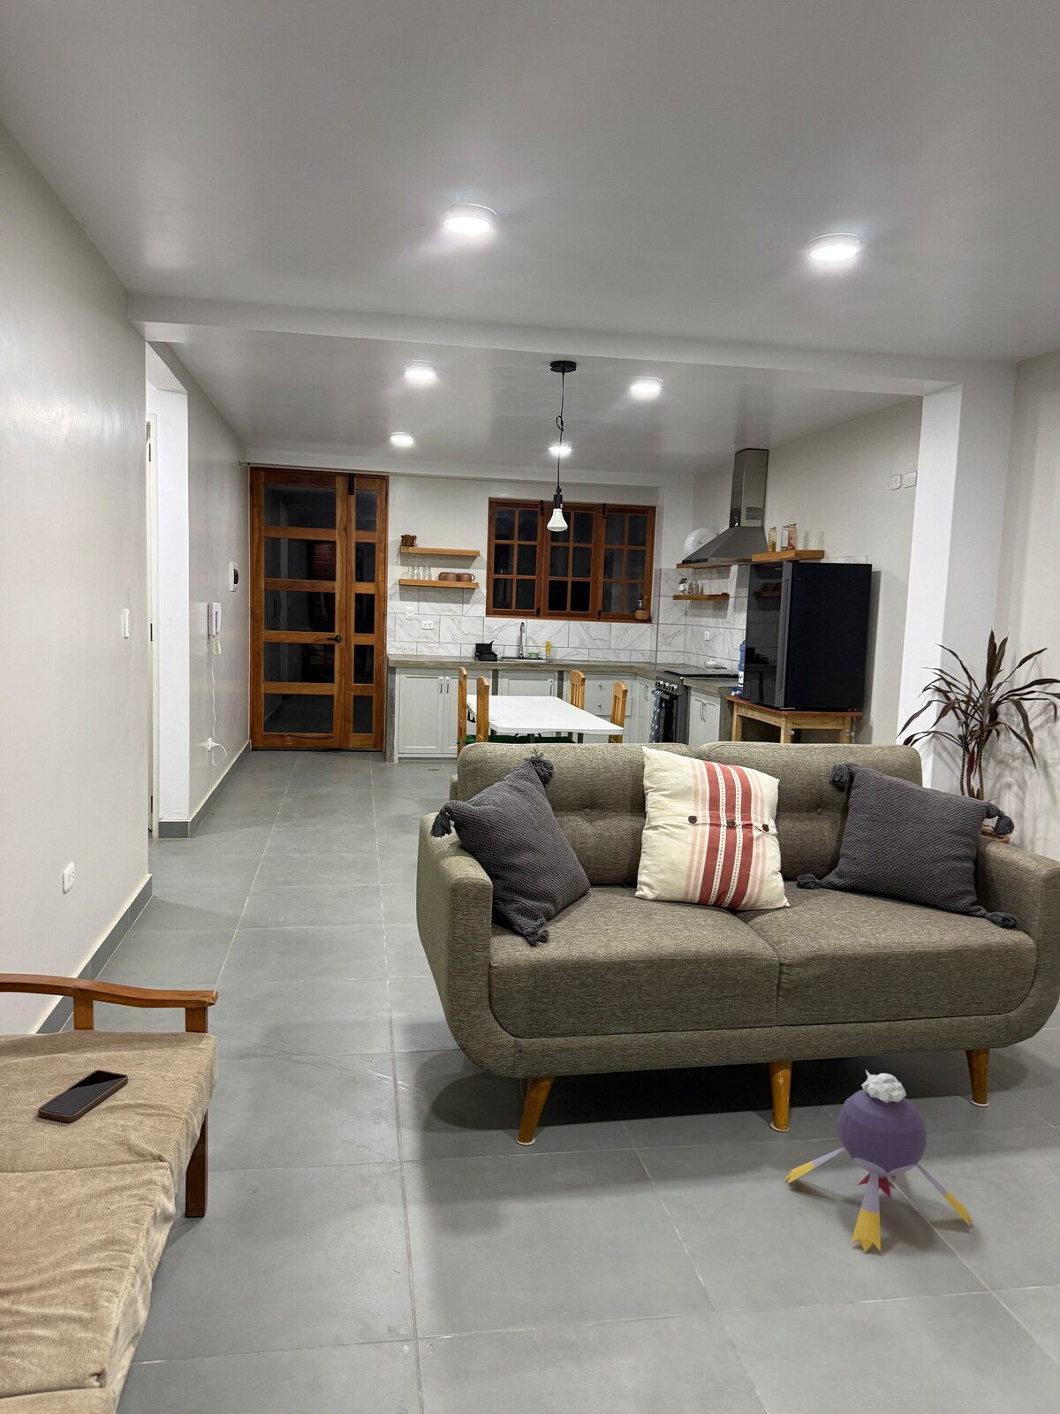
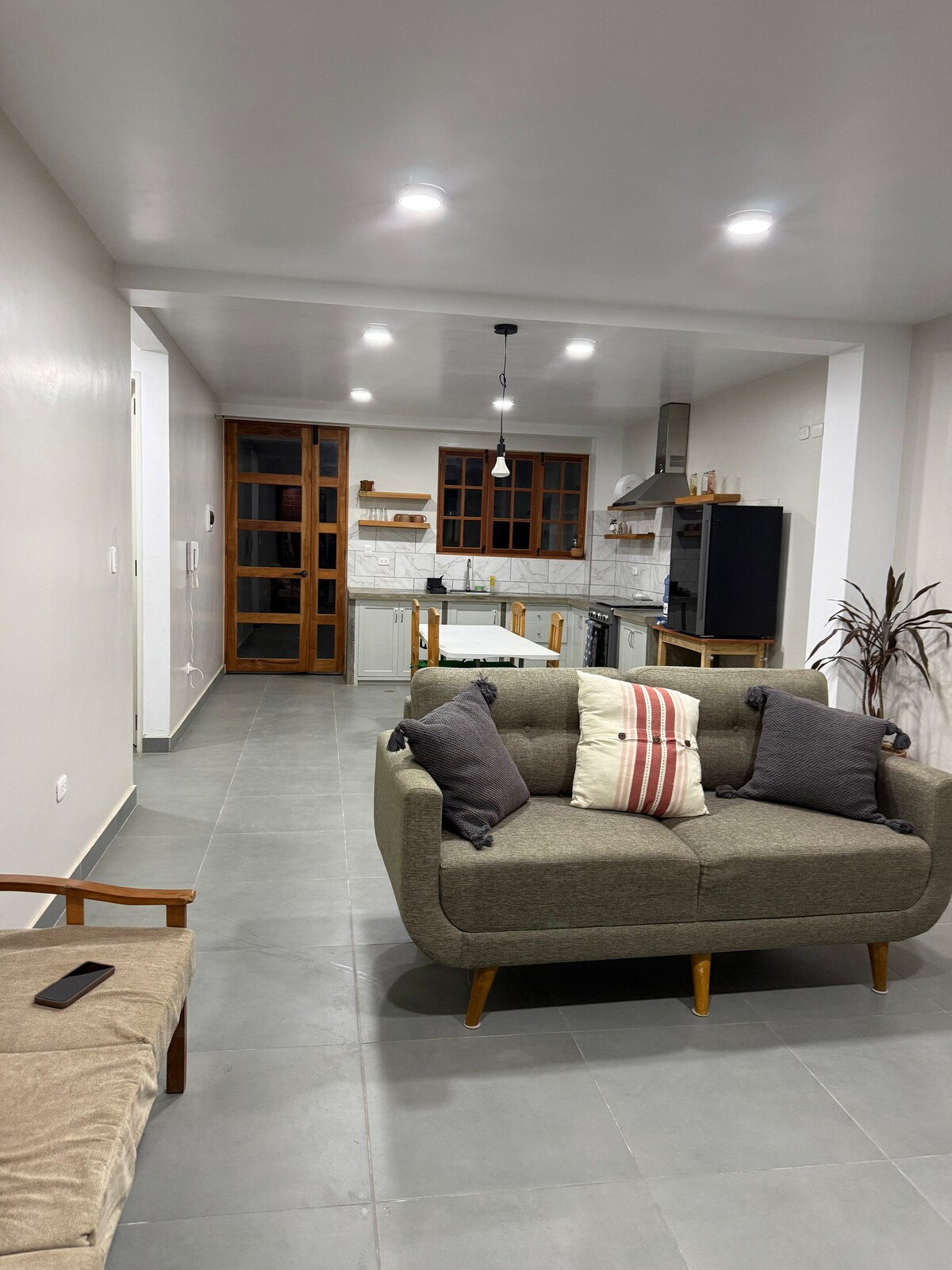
- plush toy (881, 1138)
